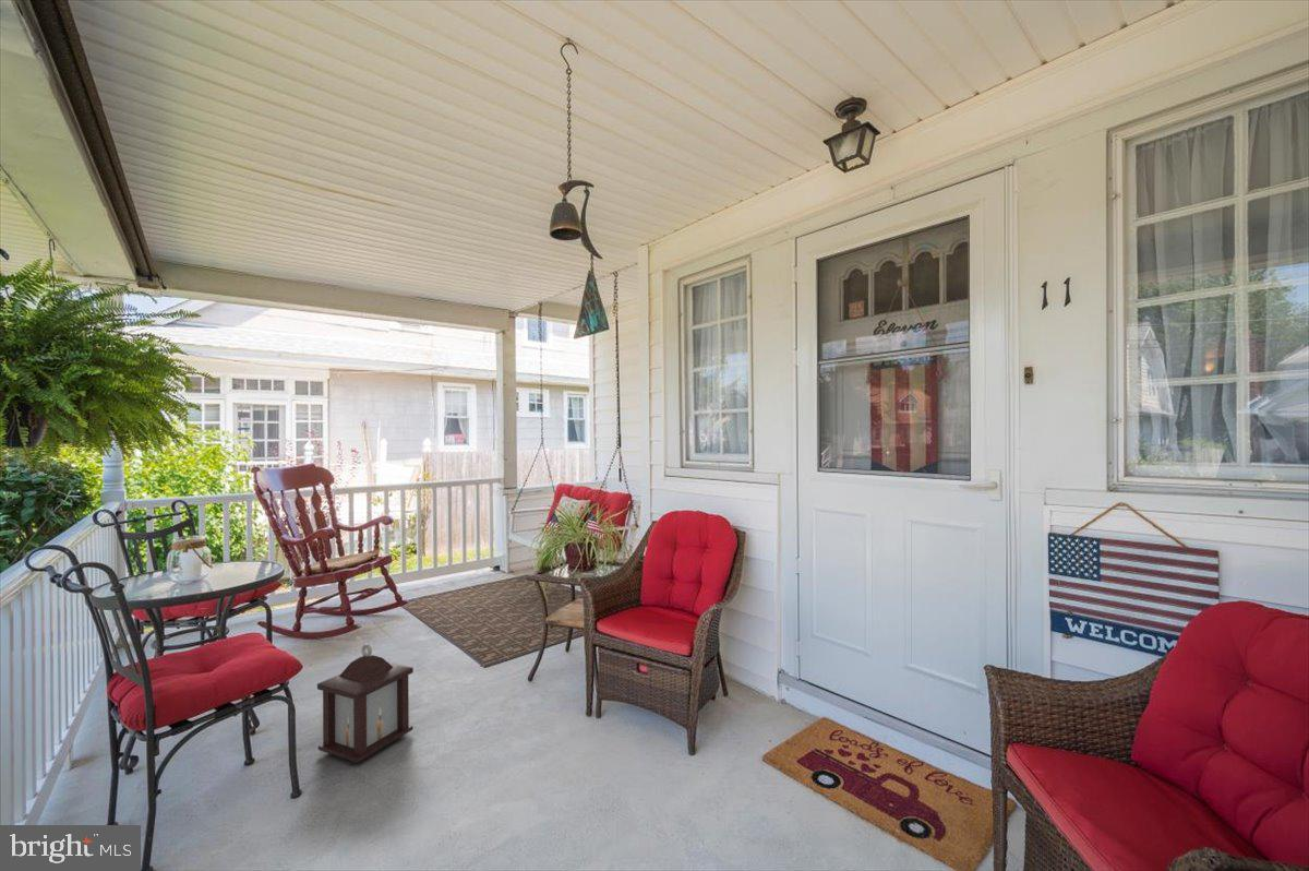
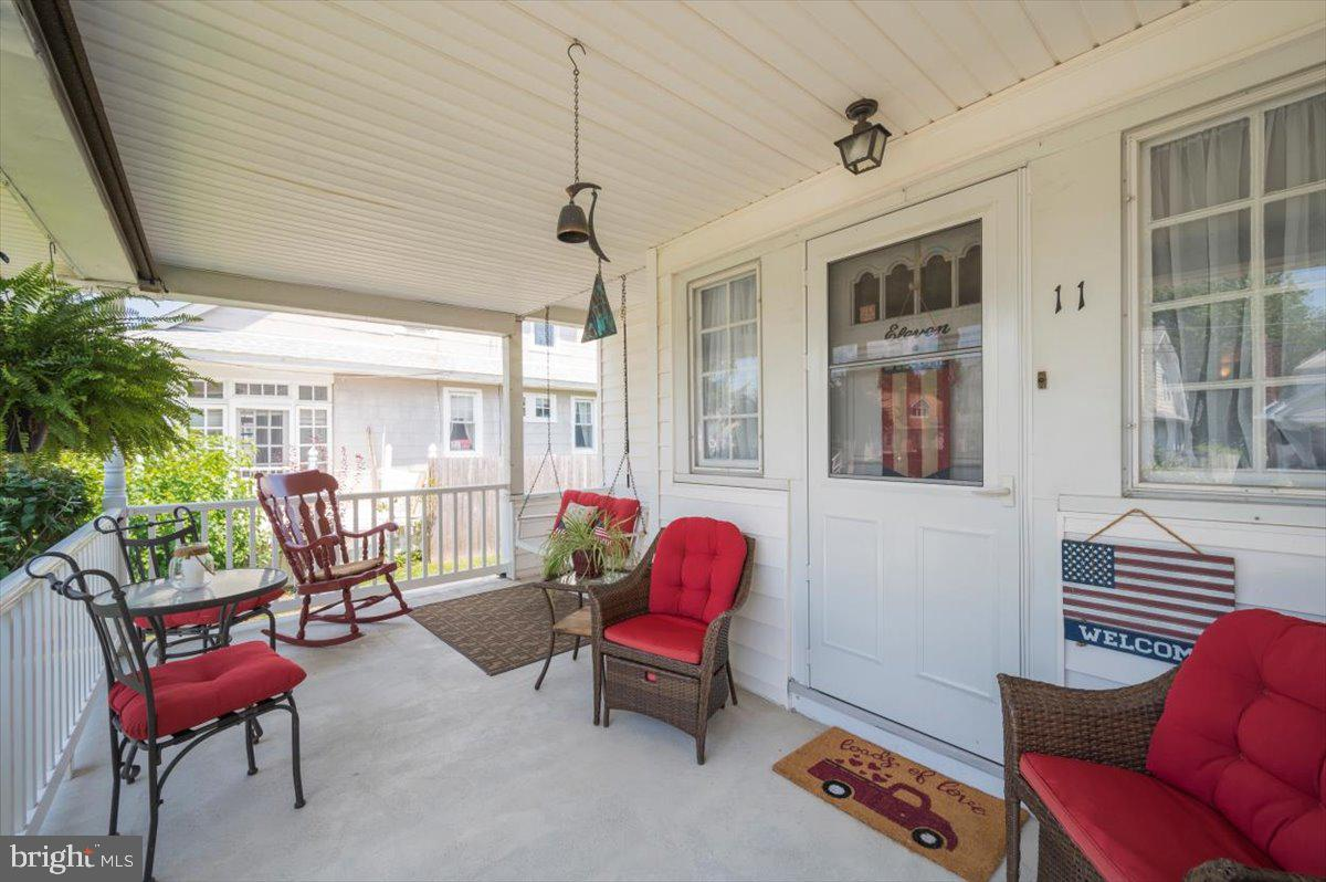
- lantern (367, 694)
